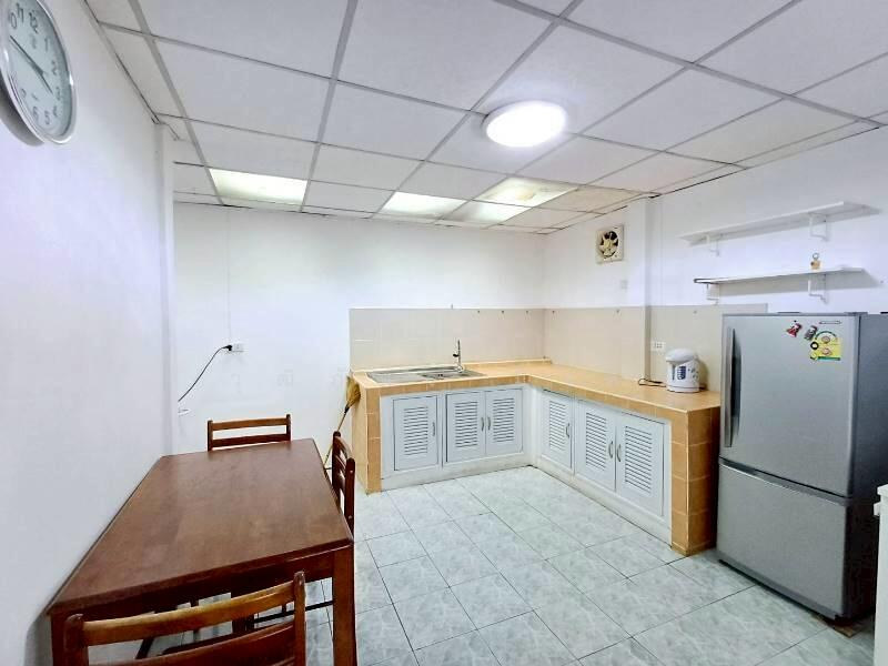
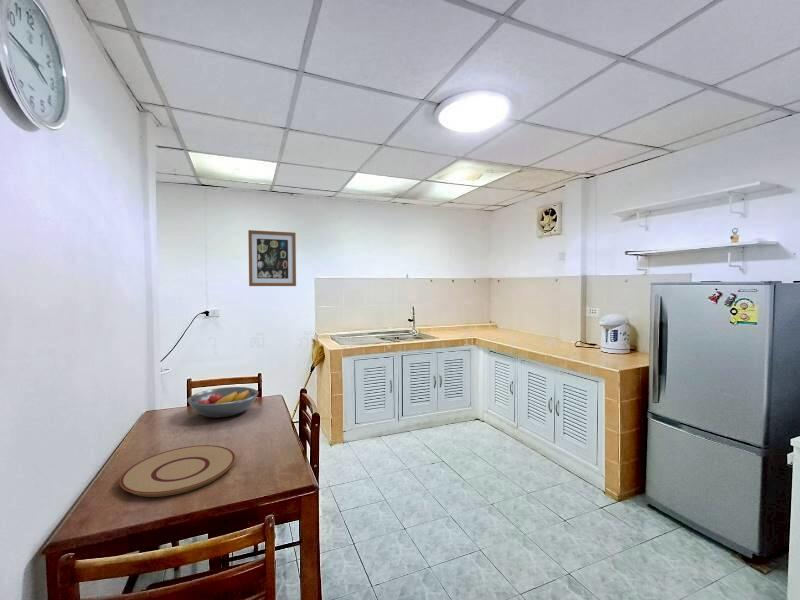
+ wall art (272, 258)
+ fruit bowl (224, 401)
+ plate (181, 468)
